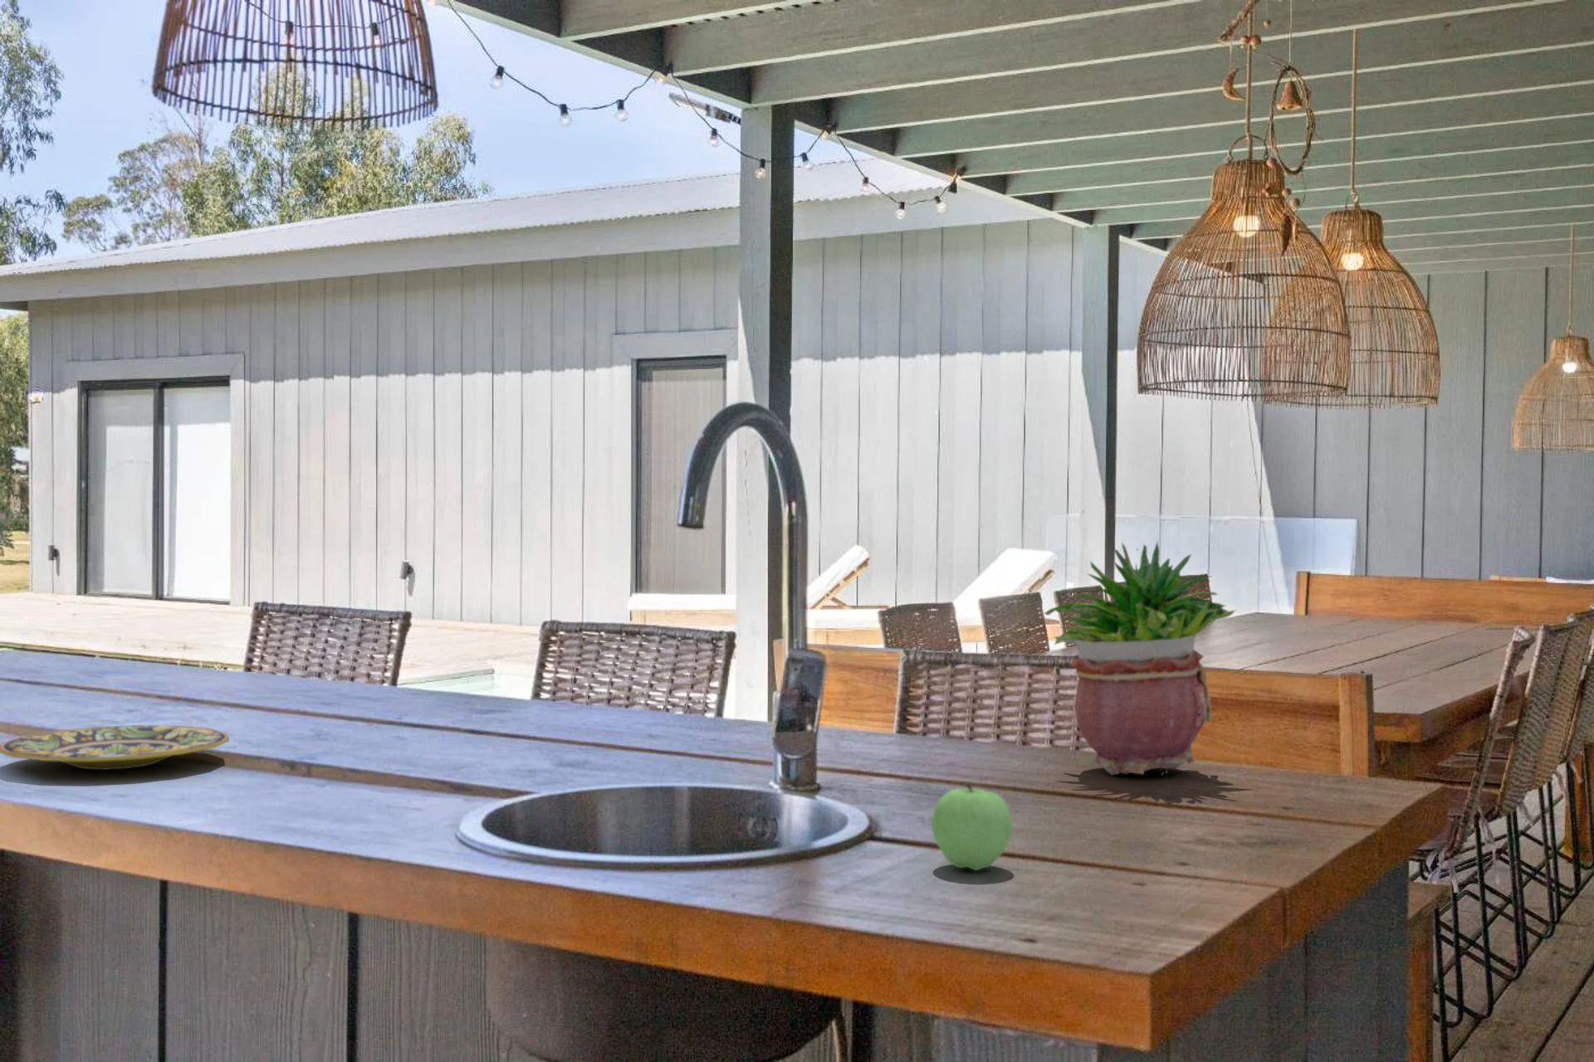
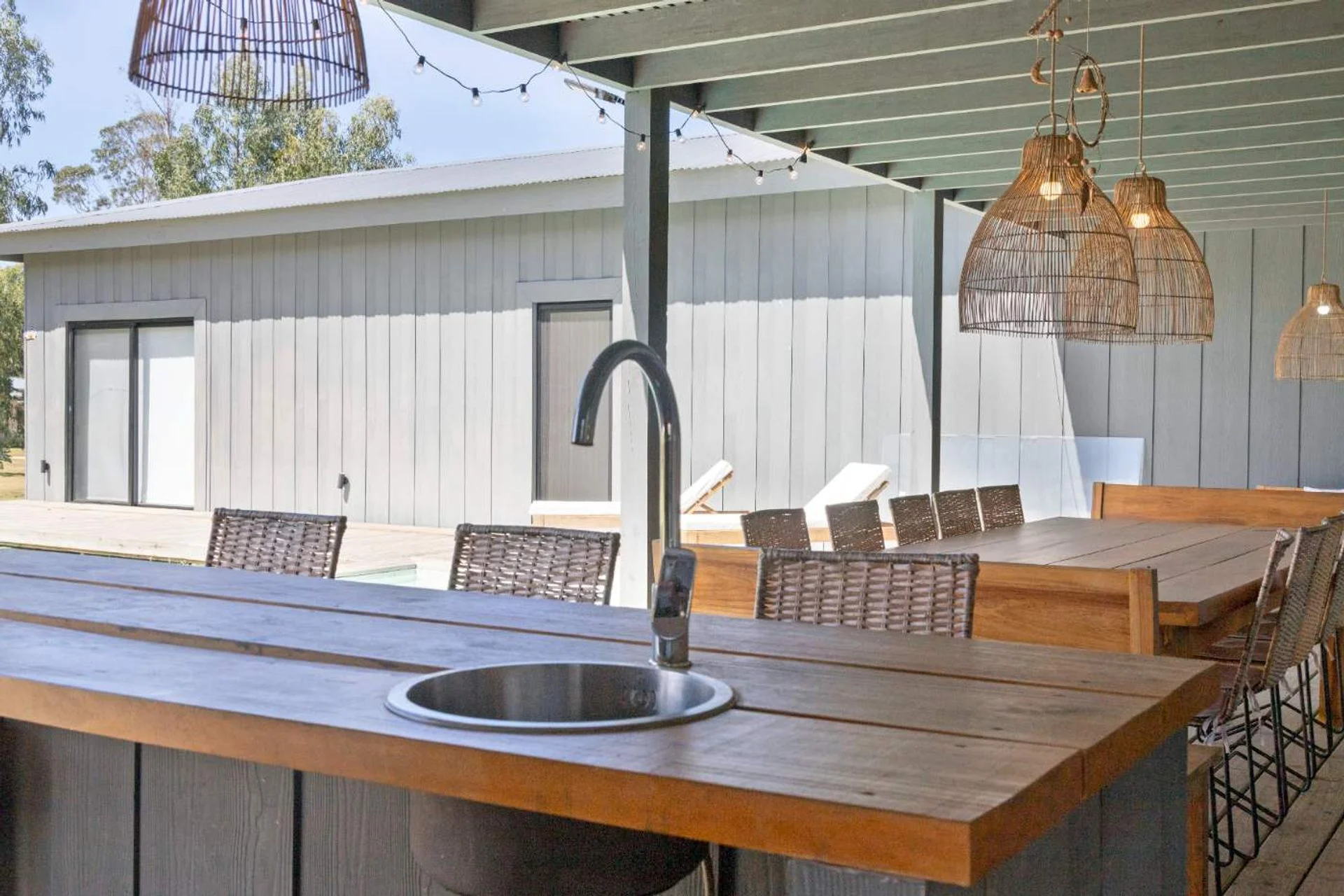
- potted plant (1133, 655)
- apple (971, 825)
- plate (116, 751)
